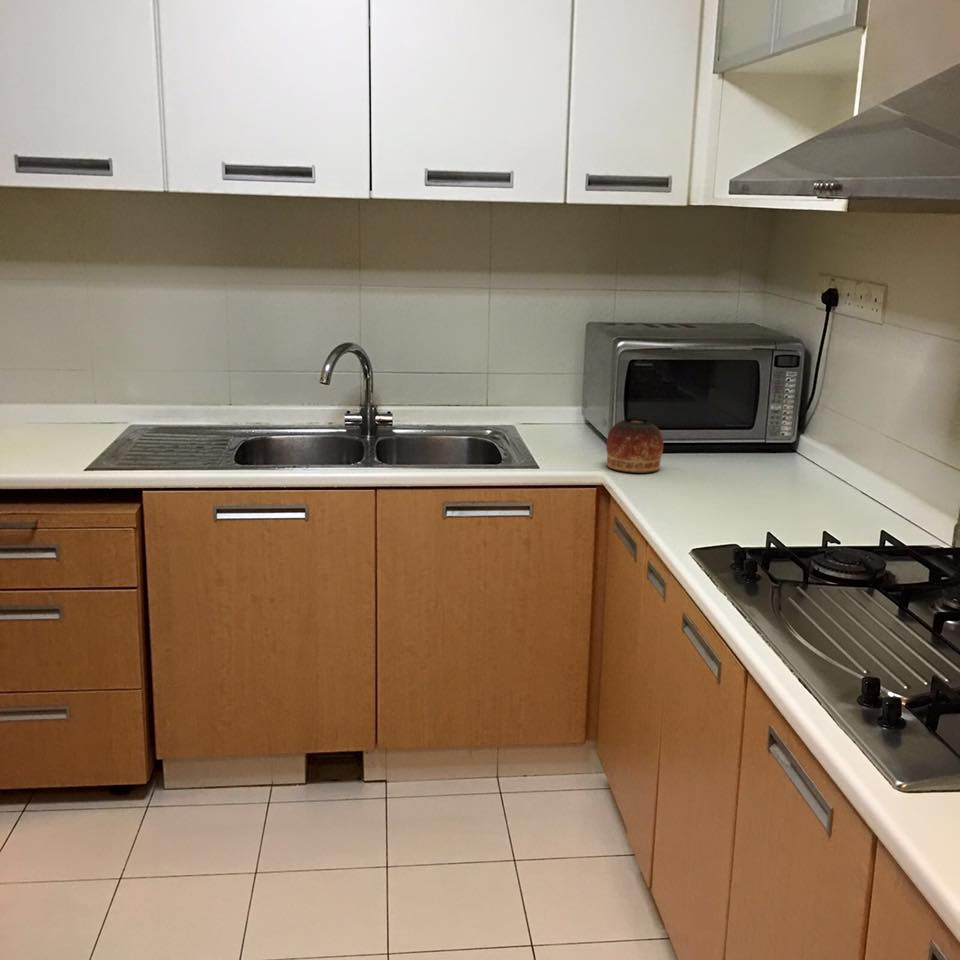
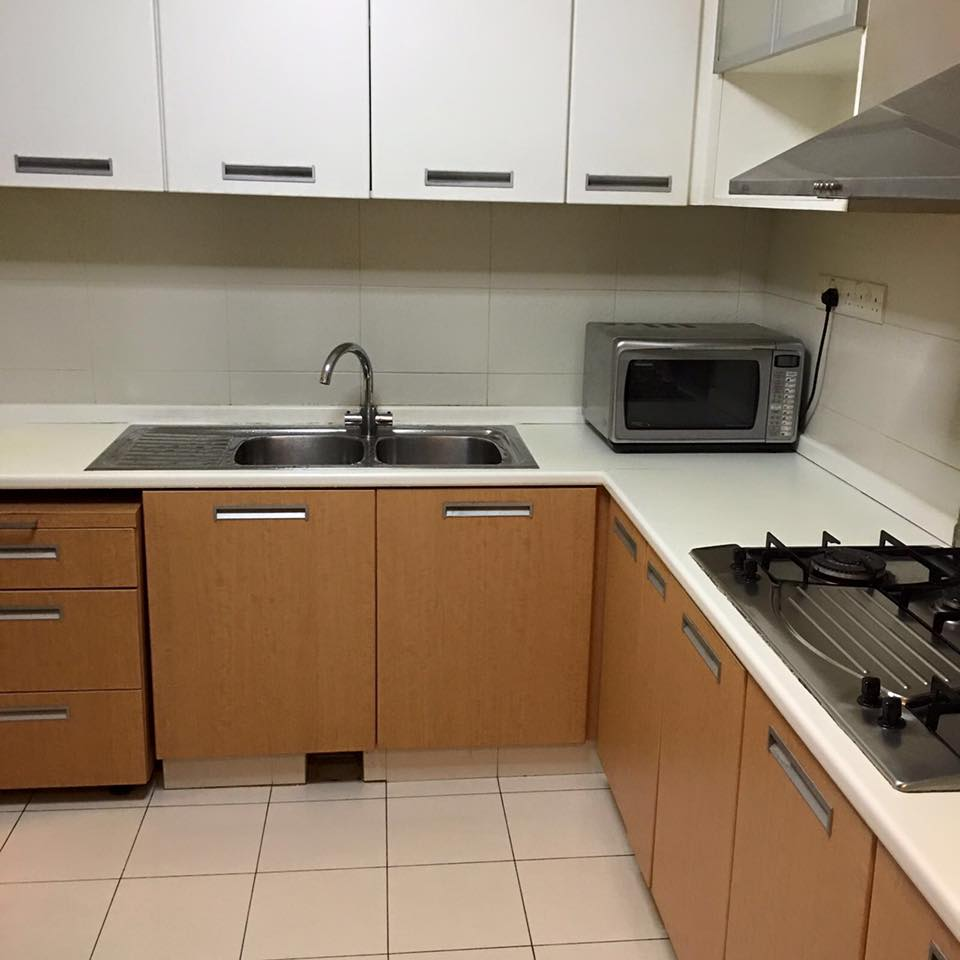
- bowl (635, 443)
